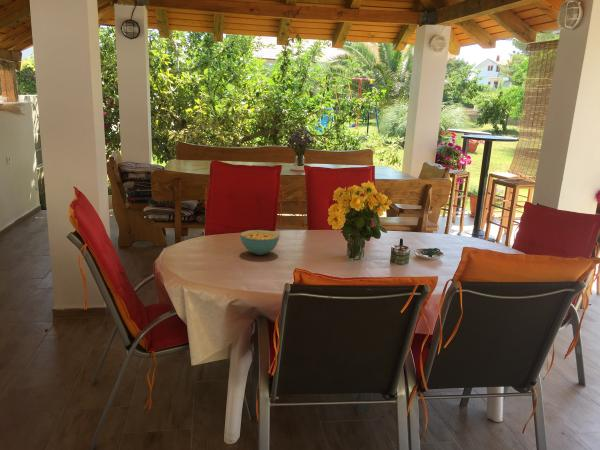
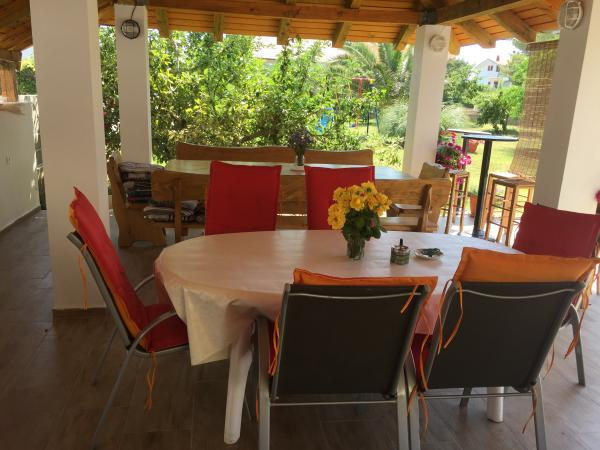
- cereal bowl (259, 243)
